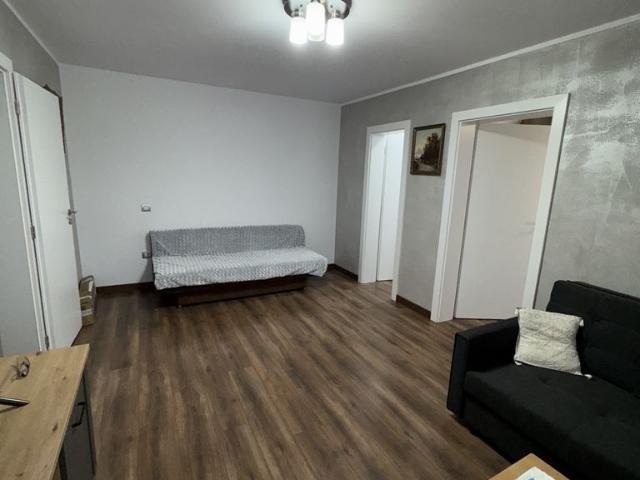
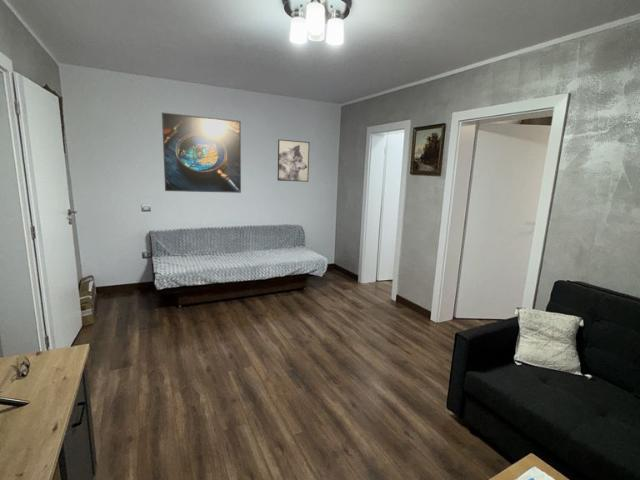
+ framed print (203, 155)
+ wall art (293, 161)
